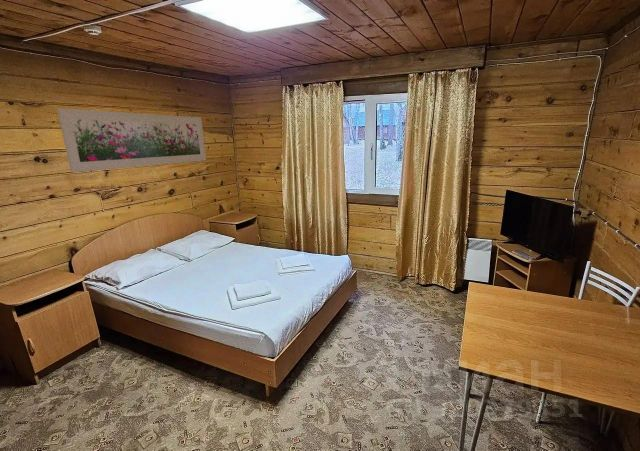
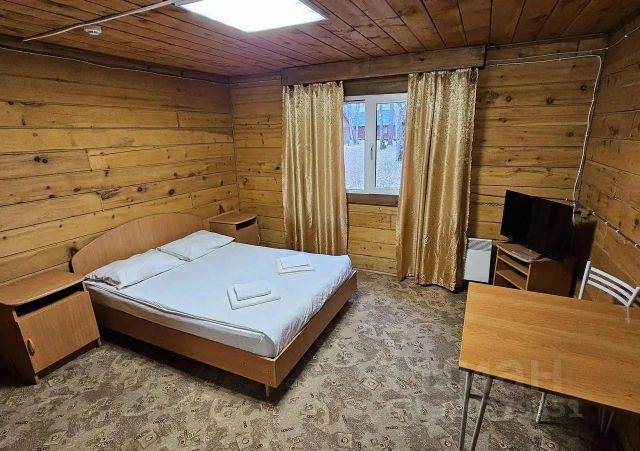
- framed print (147, 140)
